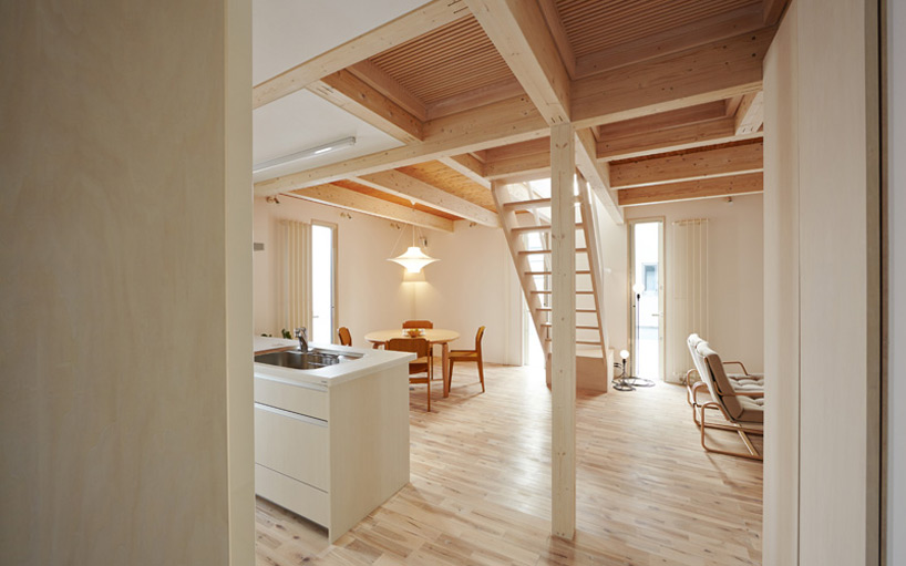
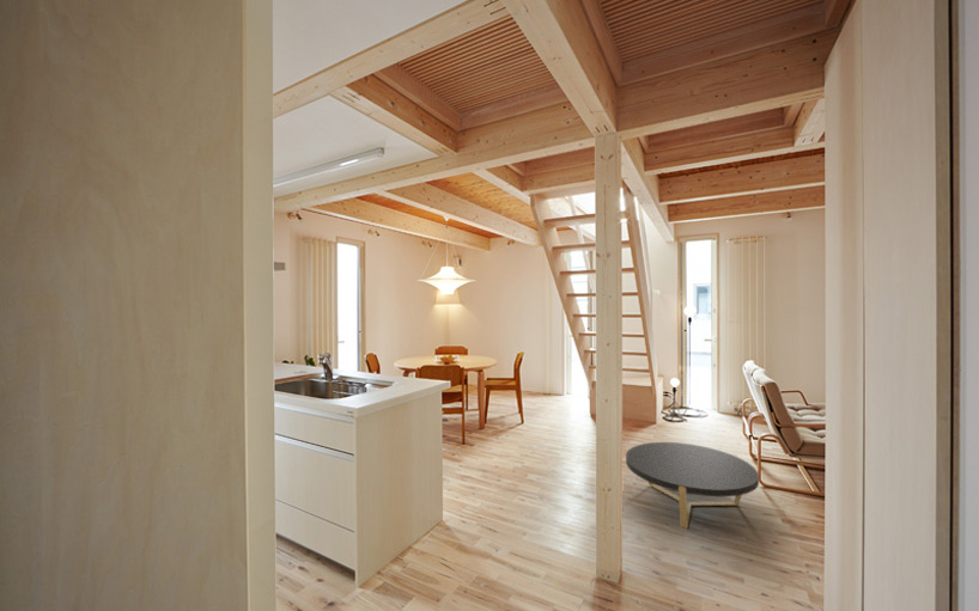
+ coffee table (688, 483)
